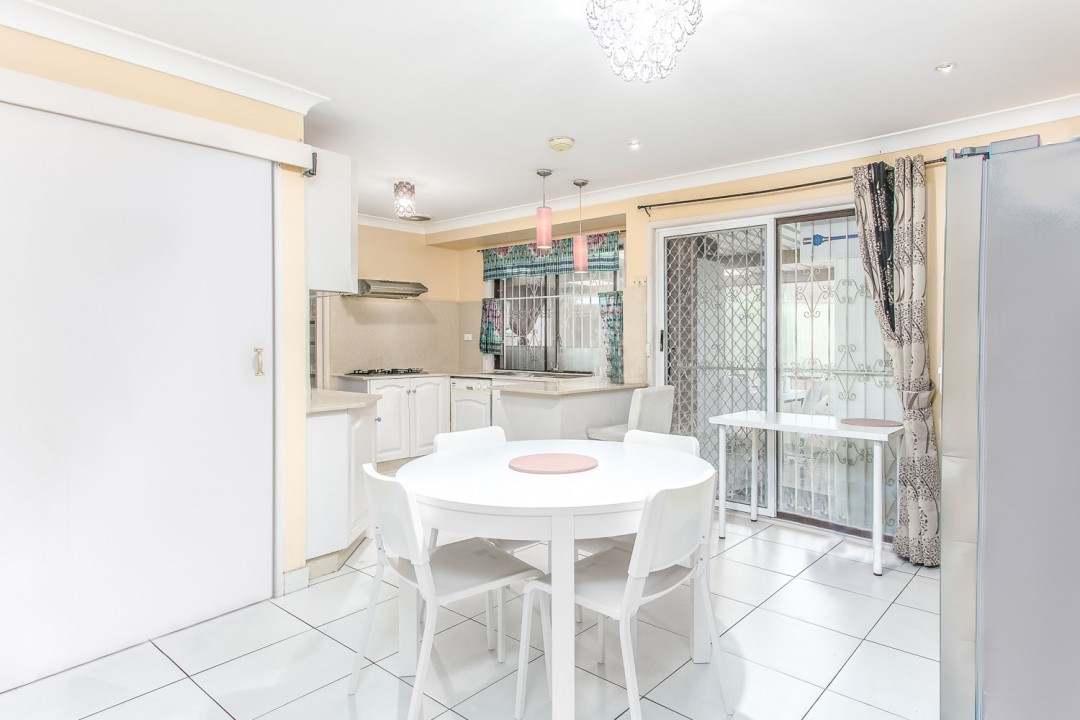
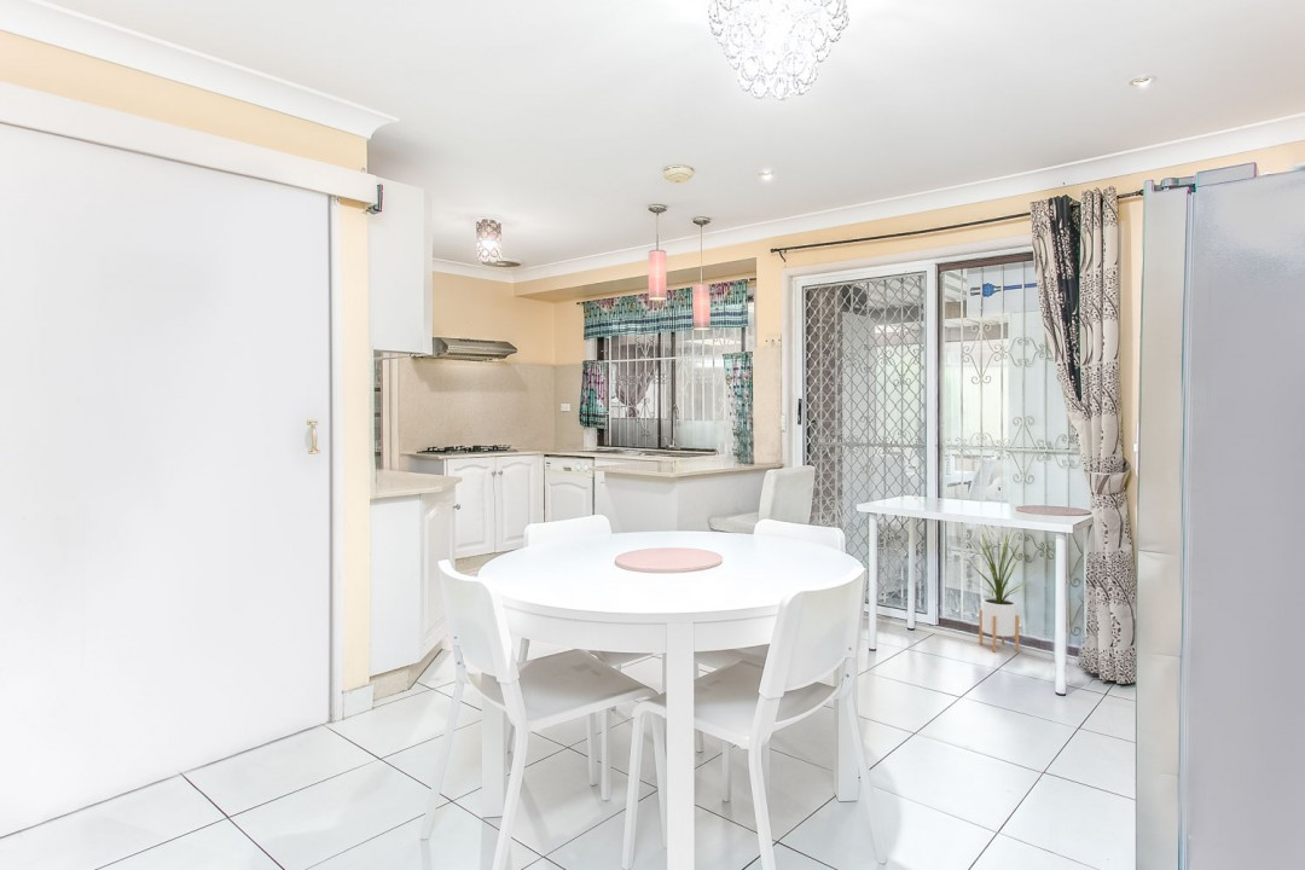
+ house plant (1000, 586)
